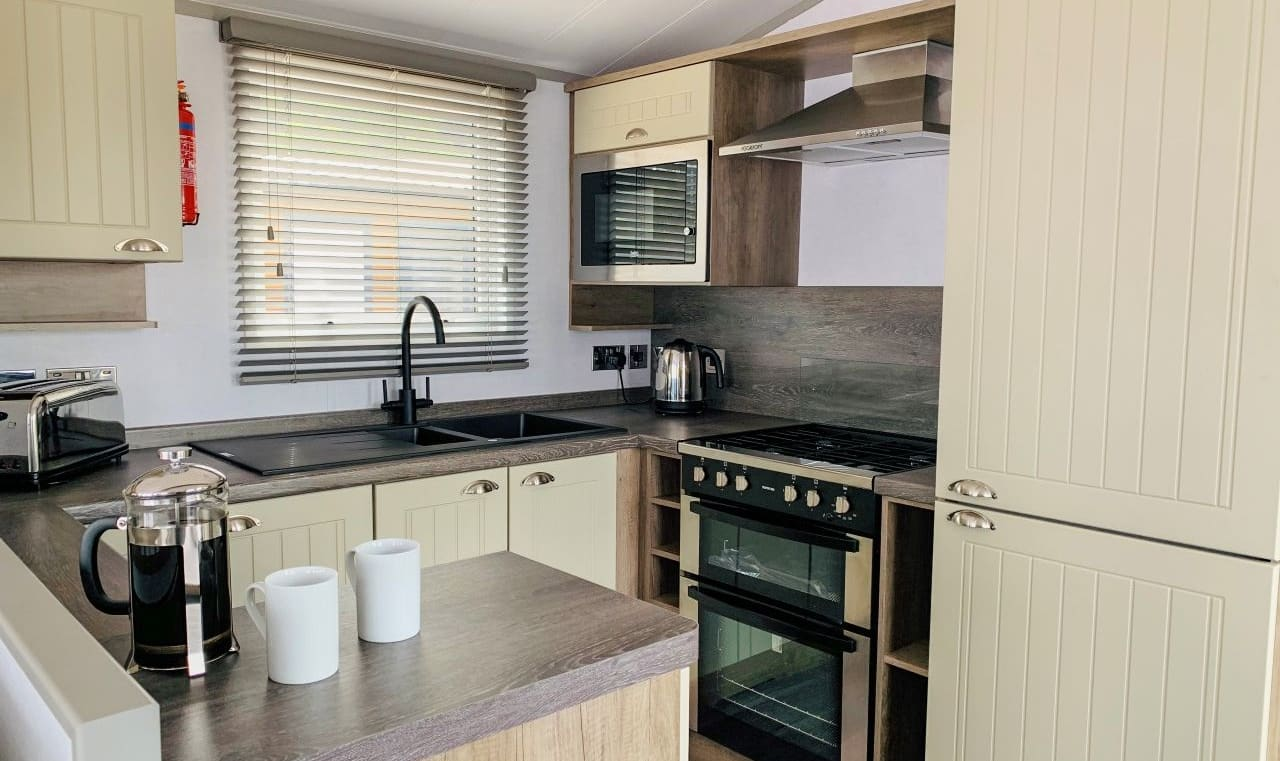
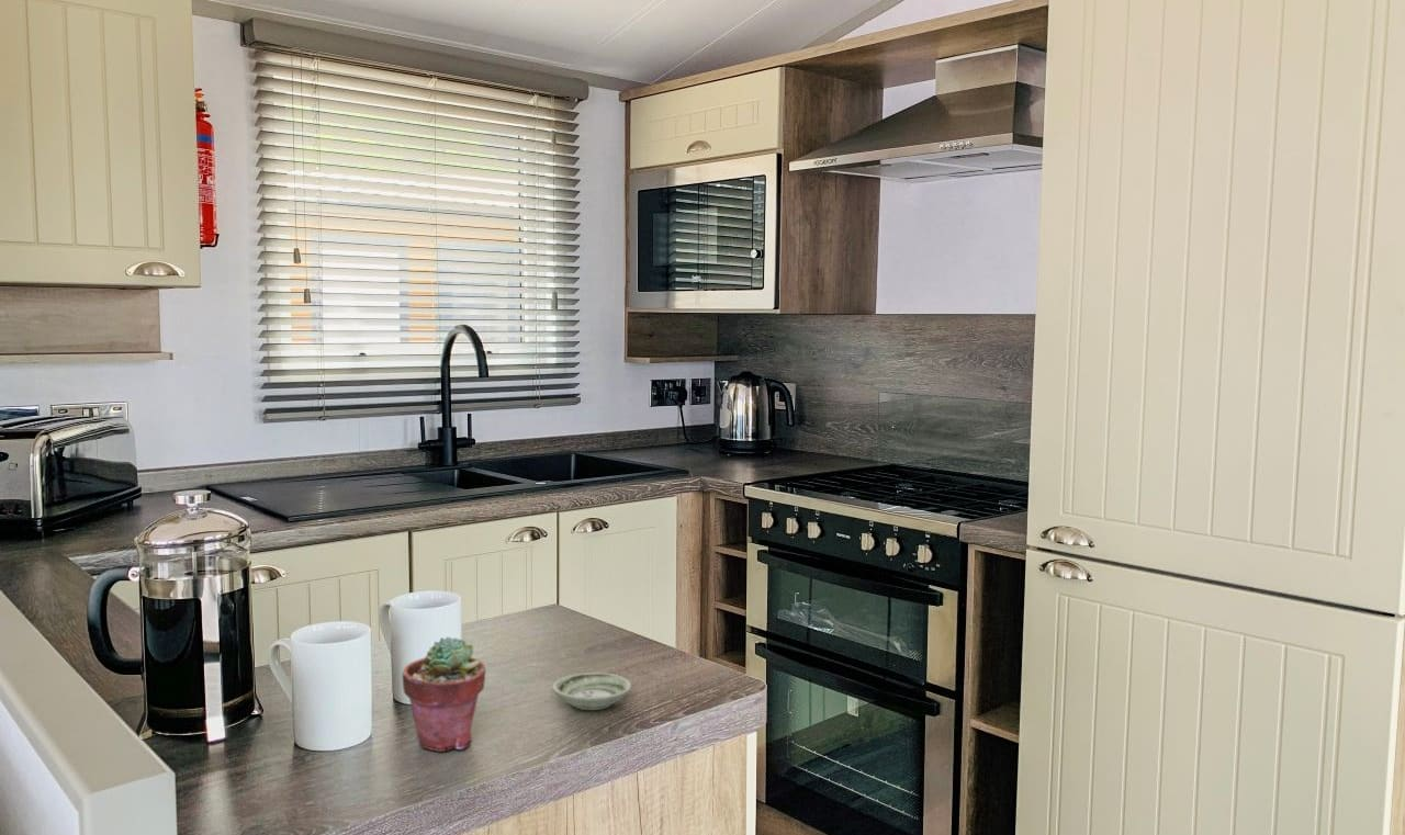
+ saucer (592, 693)
+ potted succulent (445, 689)
